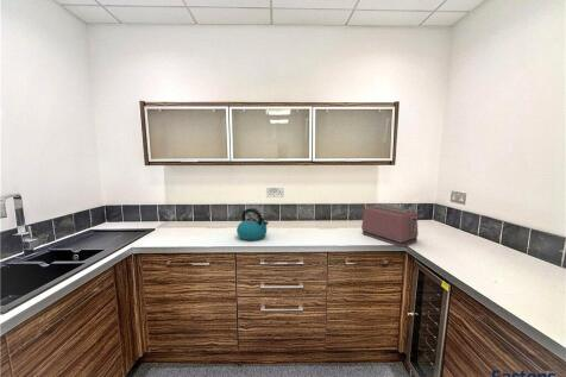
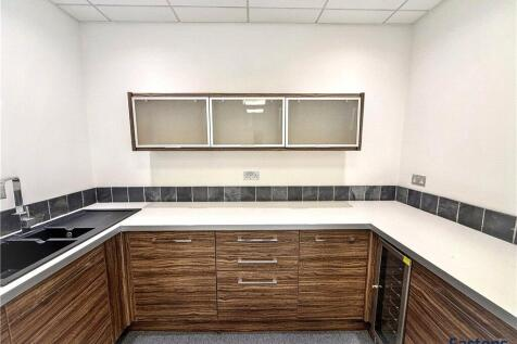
- kettle (253, 222)
- toaster (390, 222)
